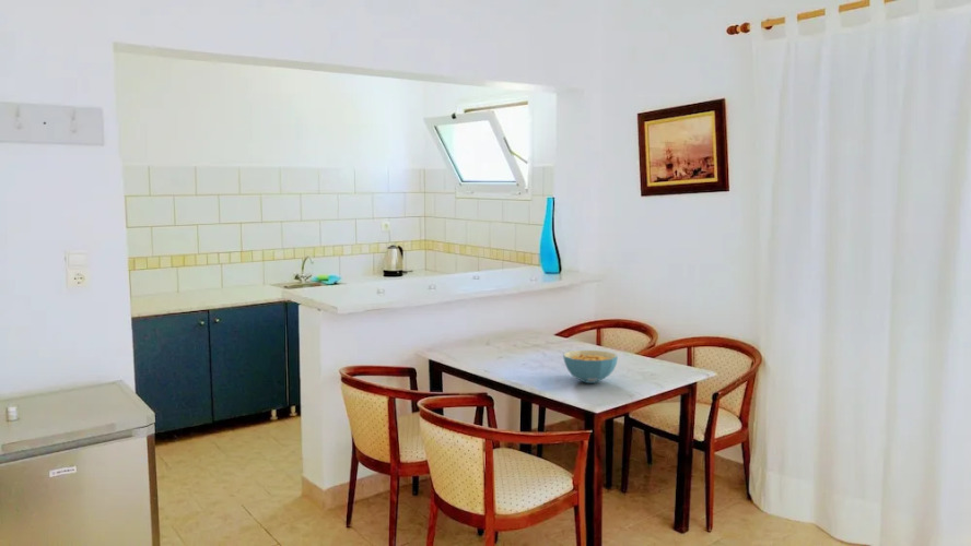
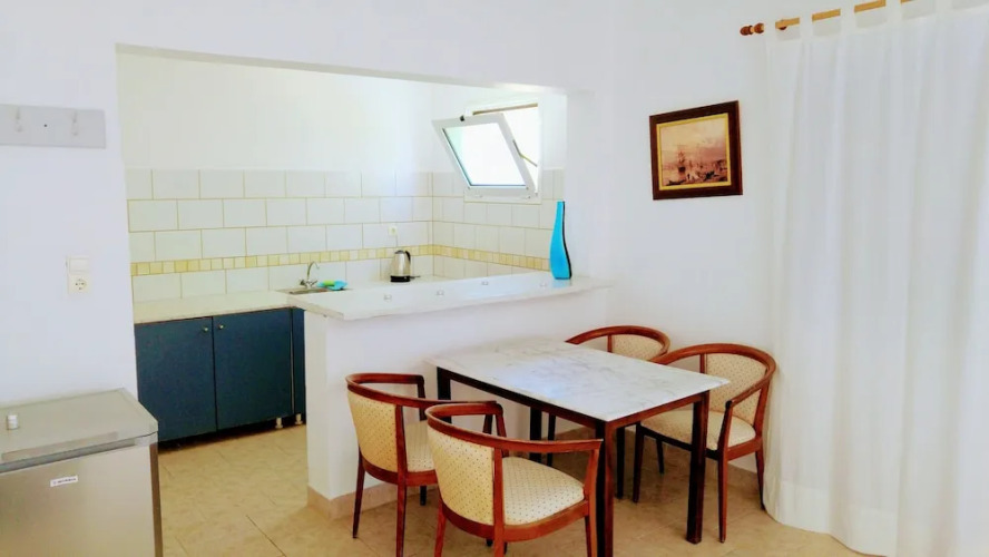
- cereal bowl (589, 368)
